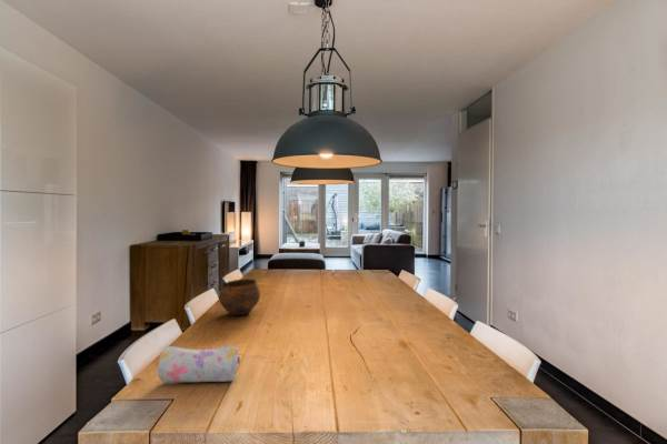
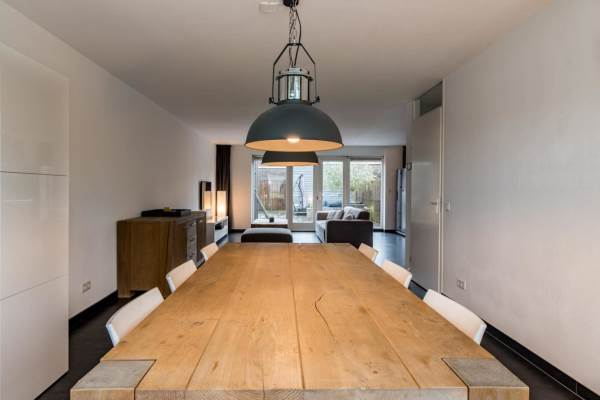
- pencil case (199, 363)
- bowl (239, 296)
